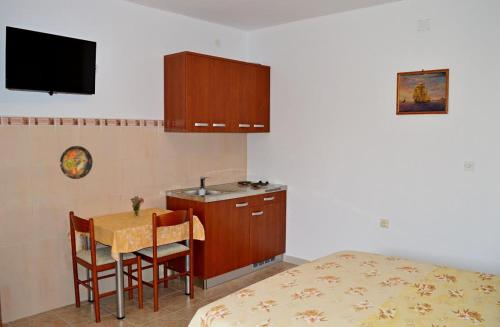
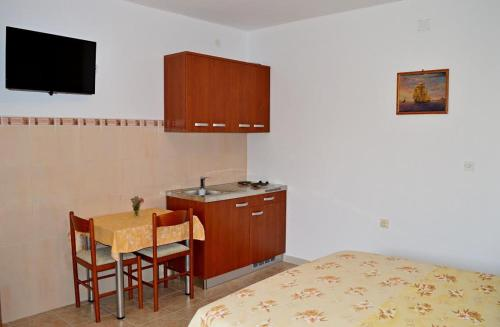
- decorative plate (76, 162)
